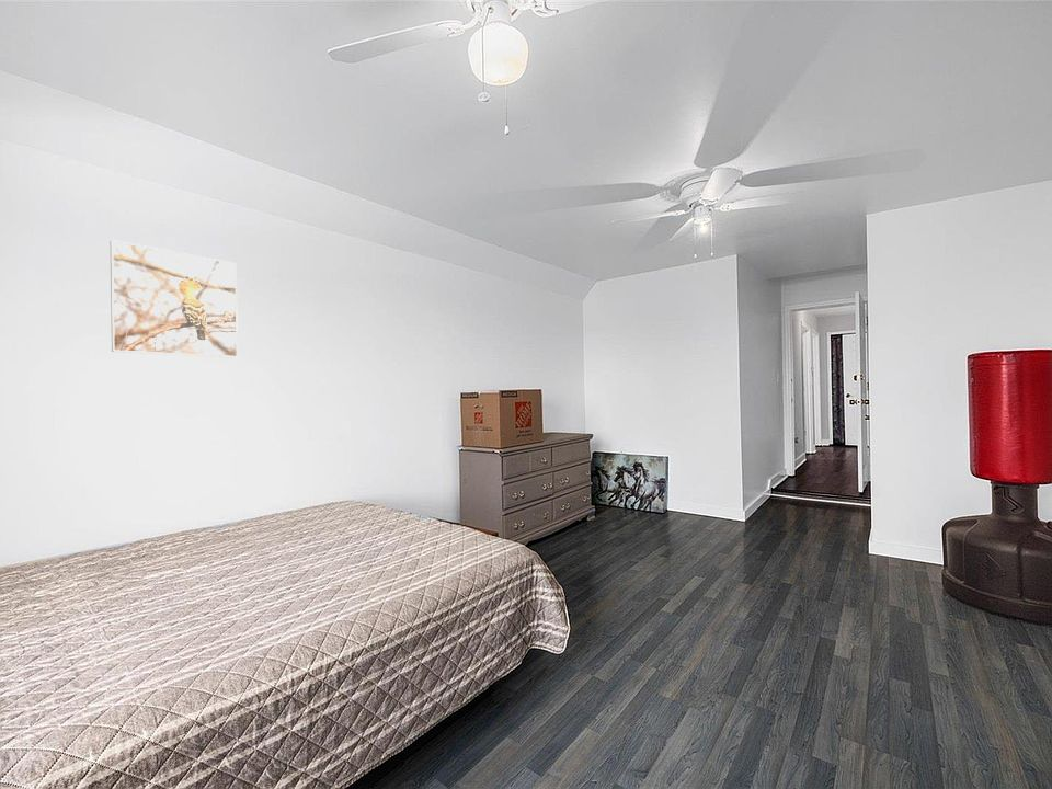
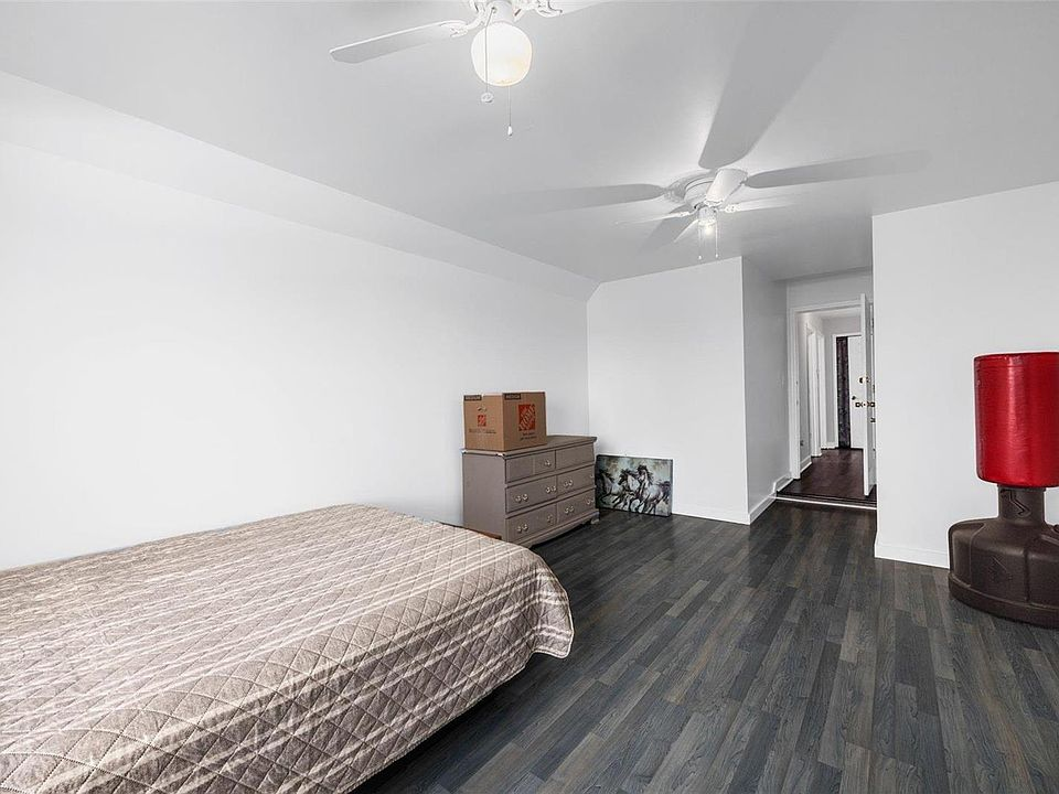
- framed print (179, 304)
